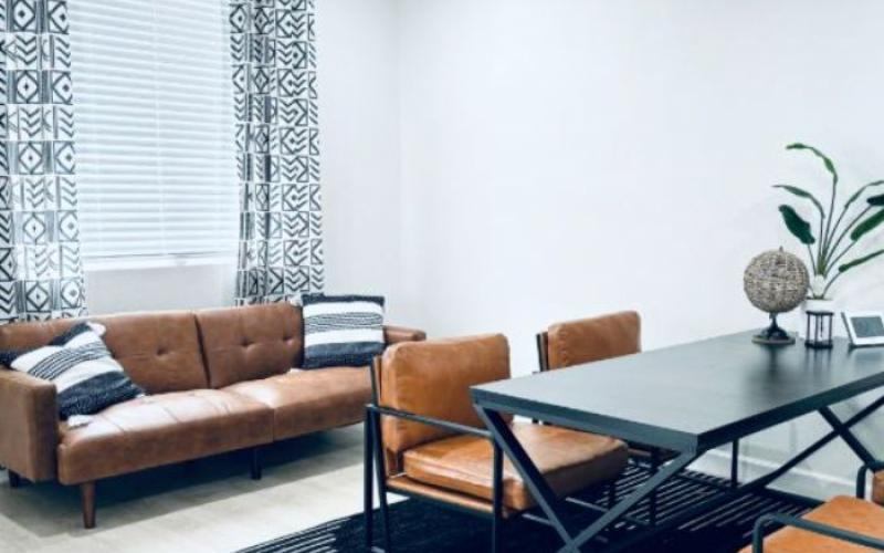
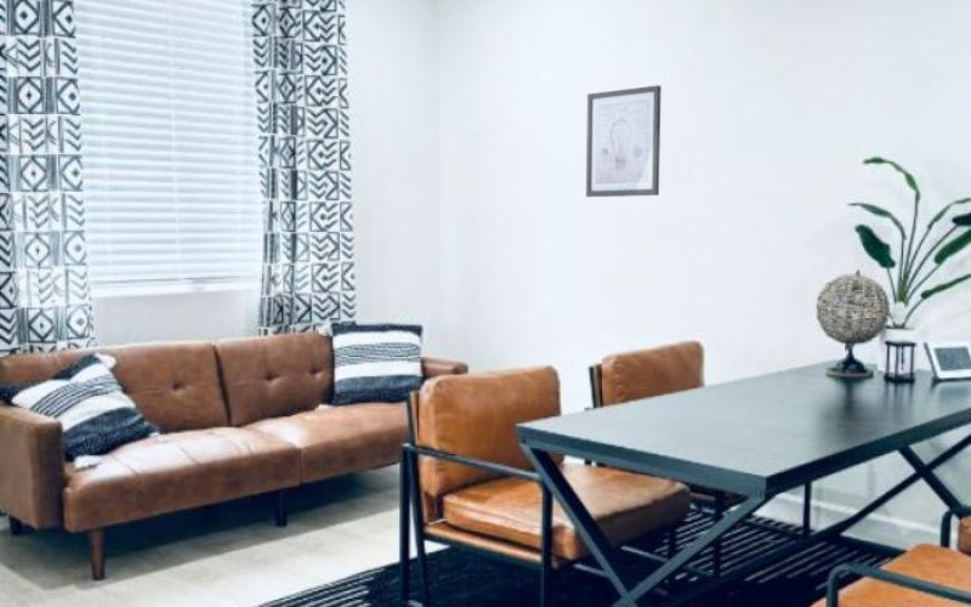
+ wall art (621, 143)
